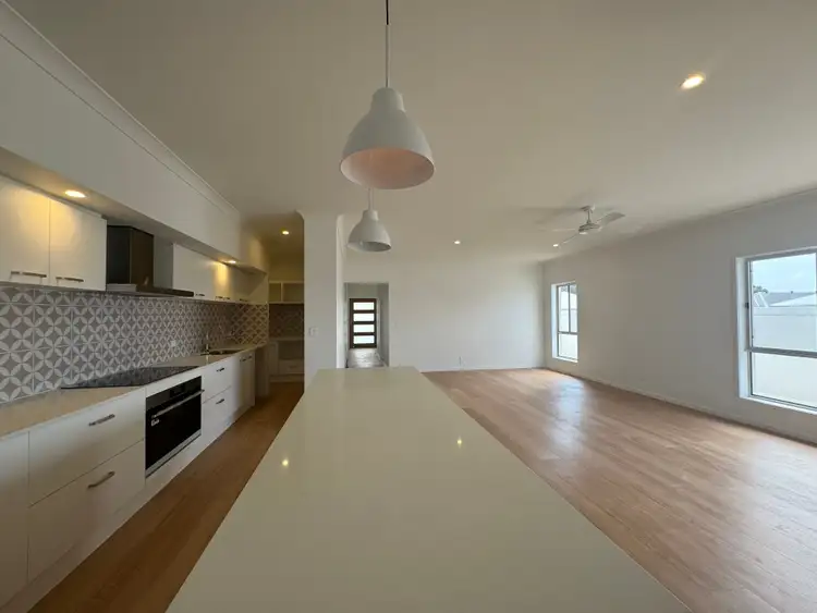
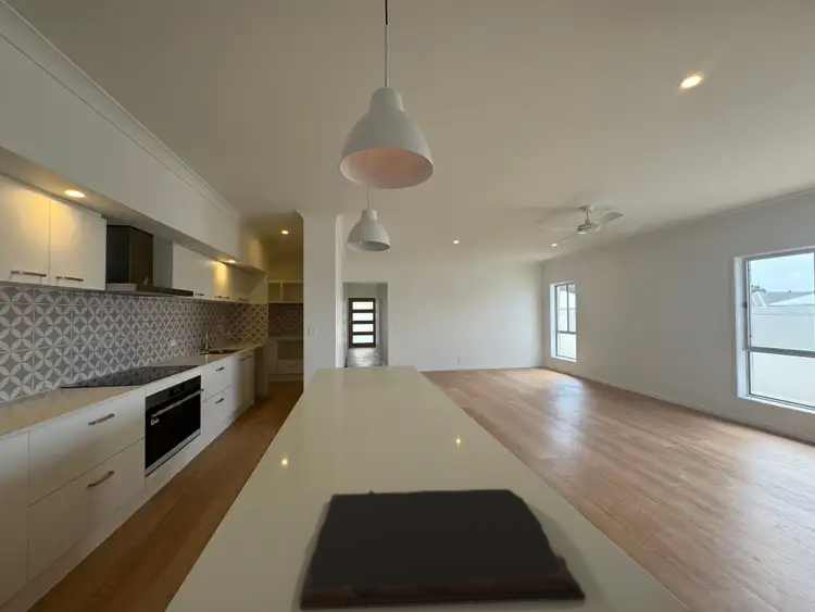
+ cutting board (431, 532)
